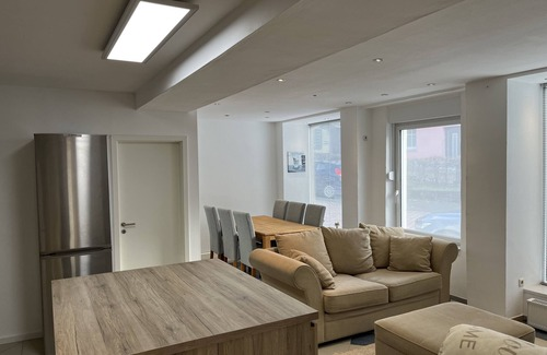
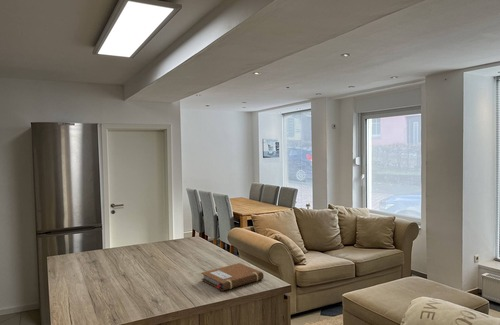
+ notebook (231, 276)
